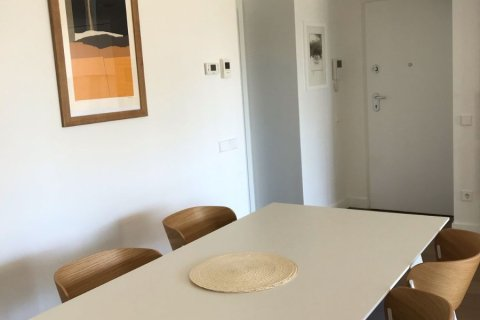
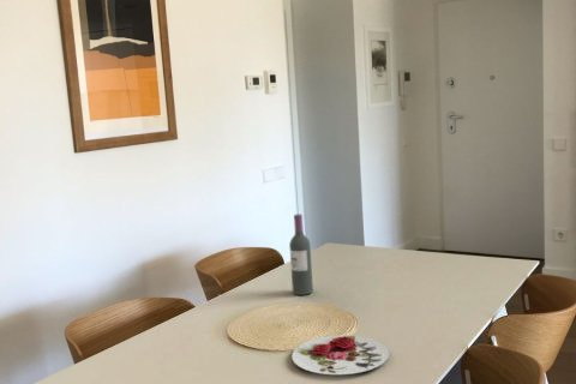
+ wine bottle (300, 253)
+ plate (340, 353)
